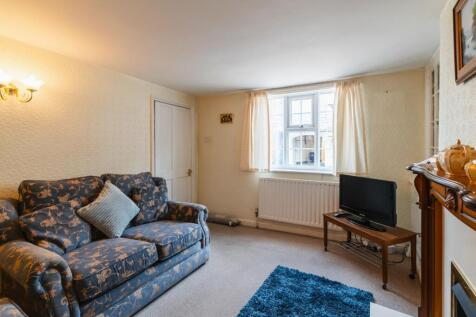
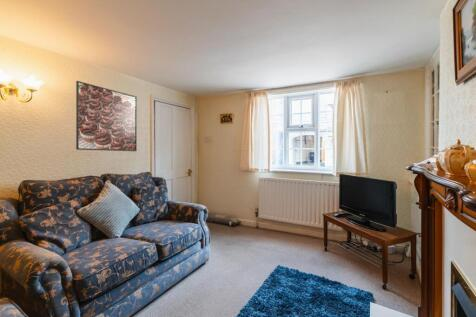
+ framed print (109, 120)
